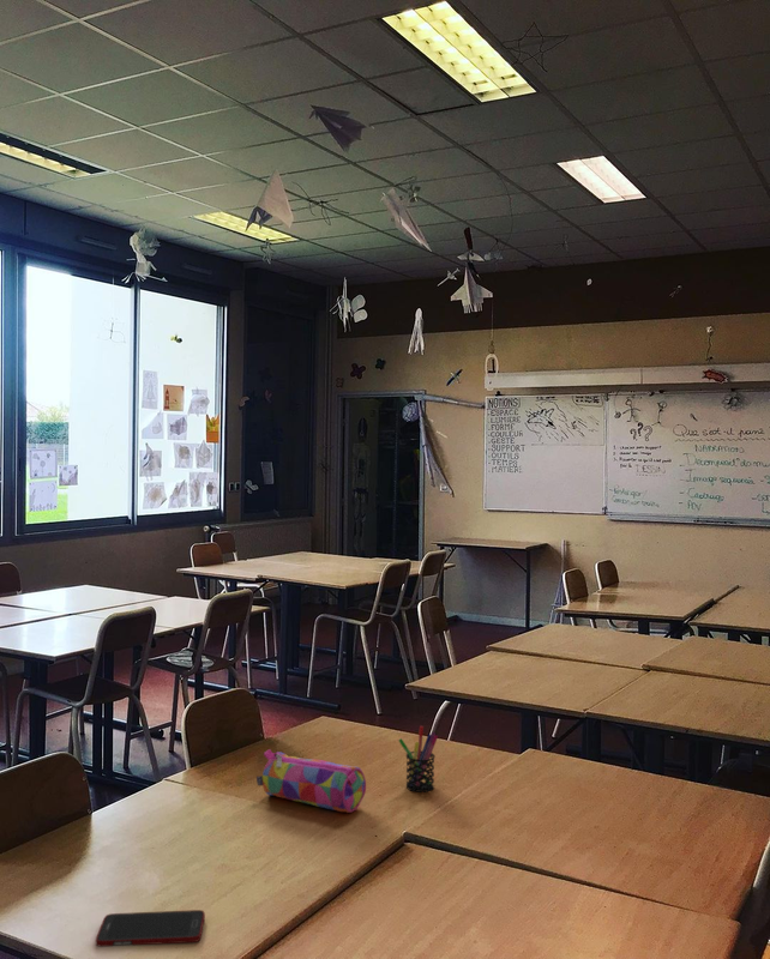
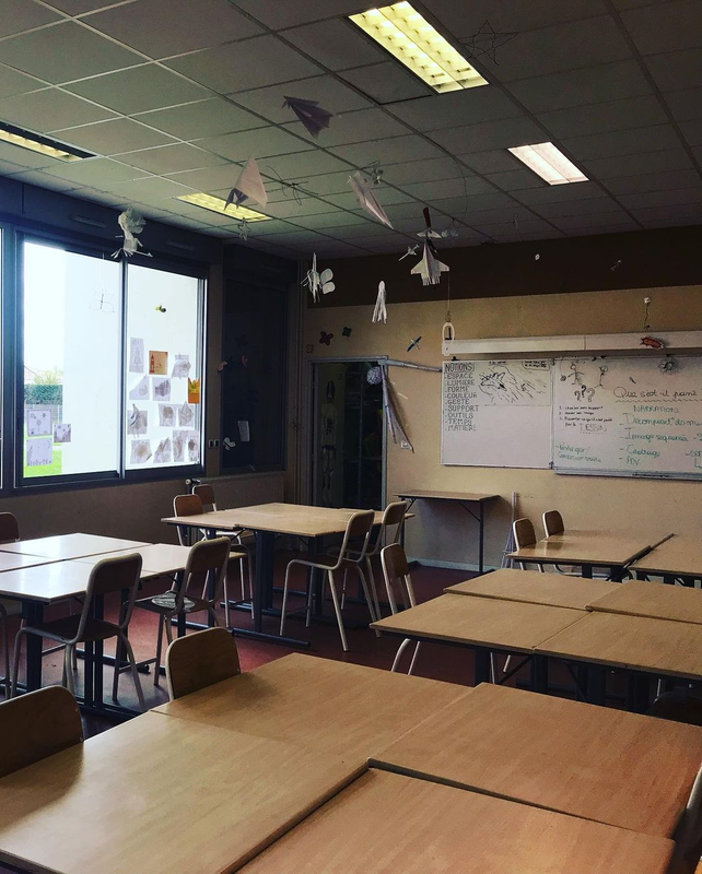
- pencil case (311, 780)
- cell phone (151, 928)
- pen holder (416, 759)
